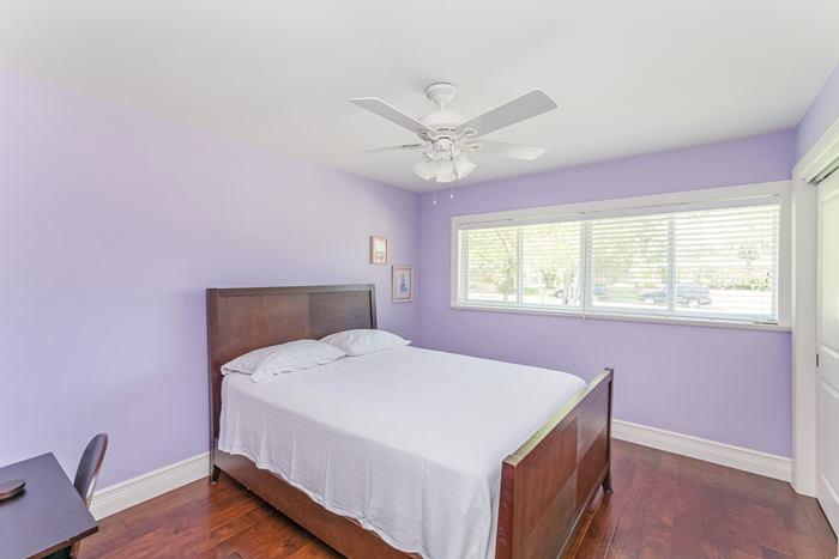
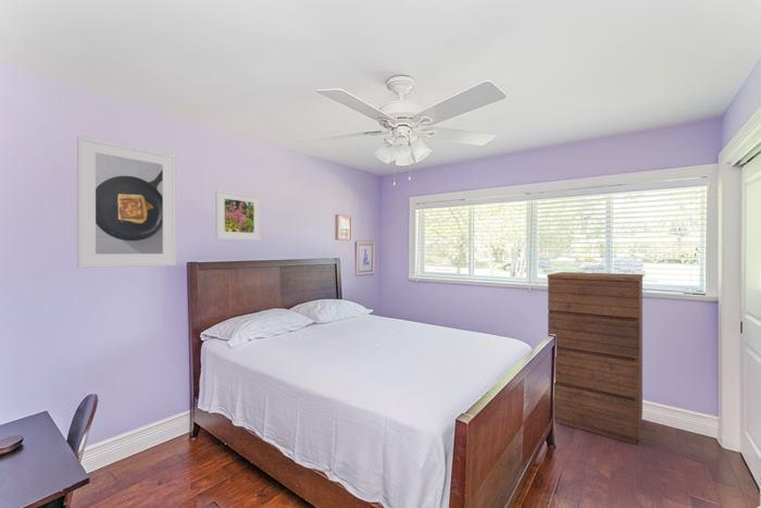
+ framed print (130, 206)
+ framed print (239, 216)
+ dresser (595, 347)
